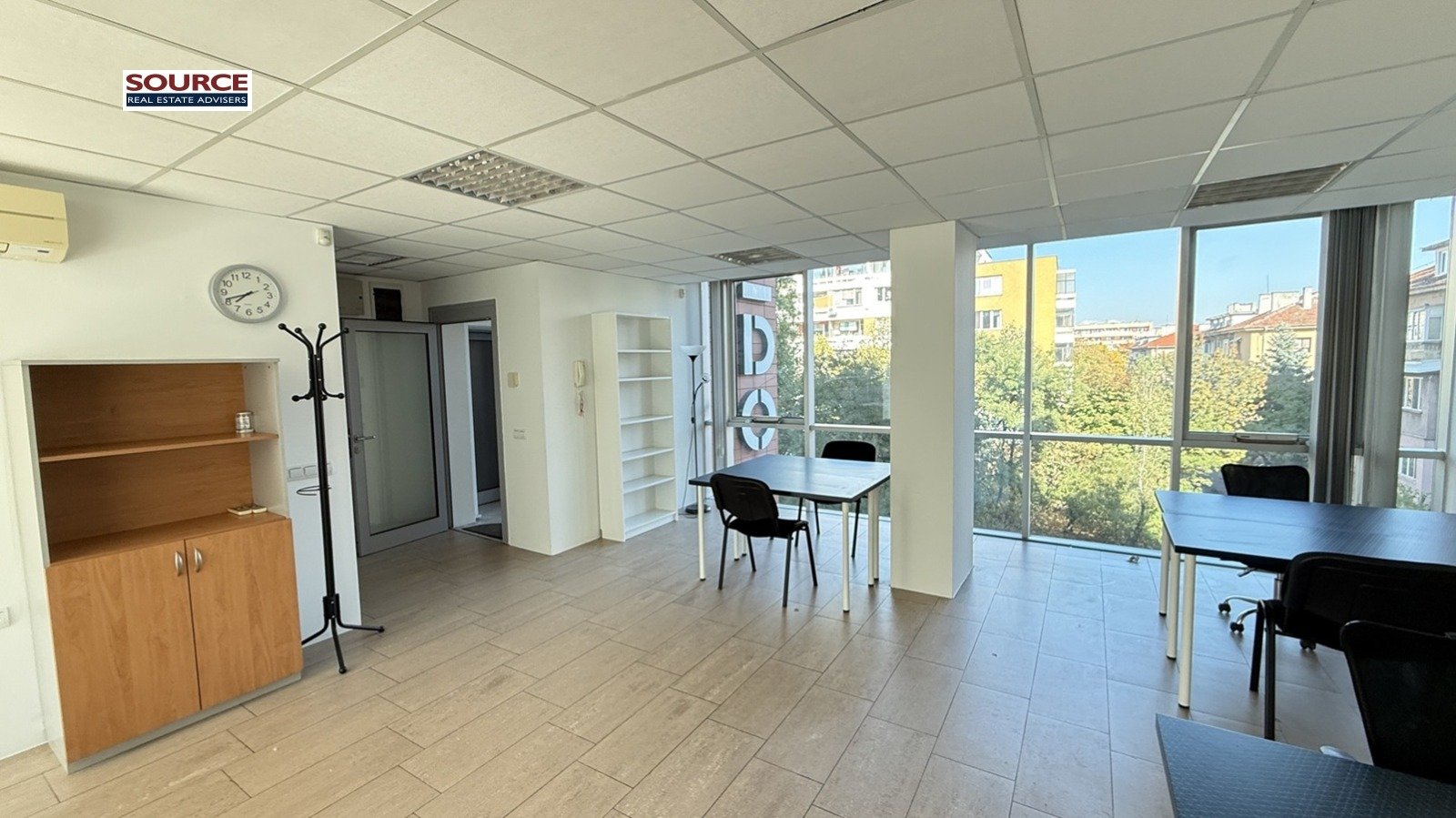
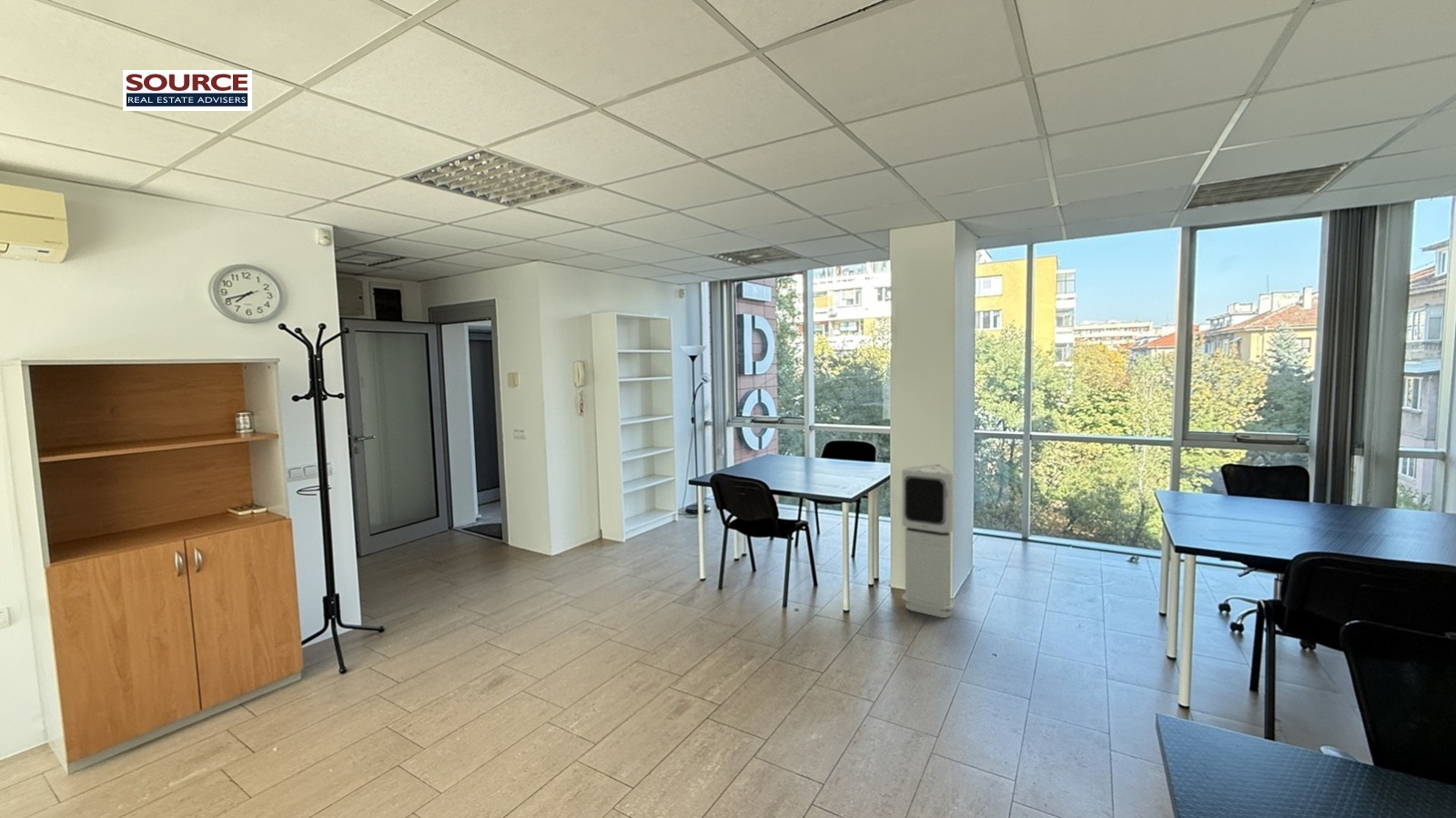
+ air purifier (932, 537)
